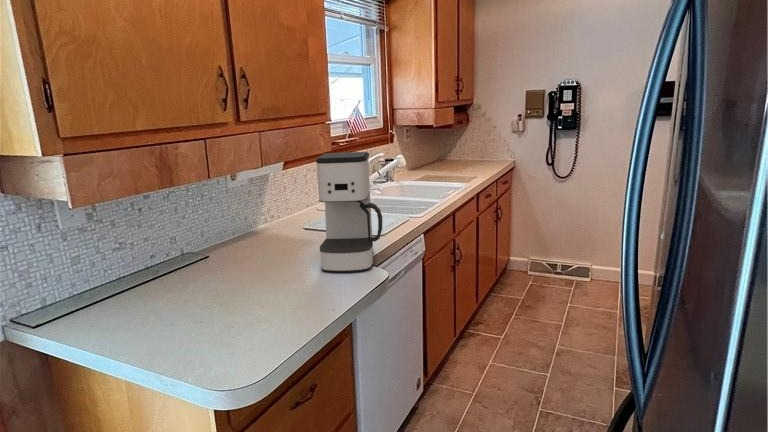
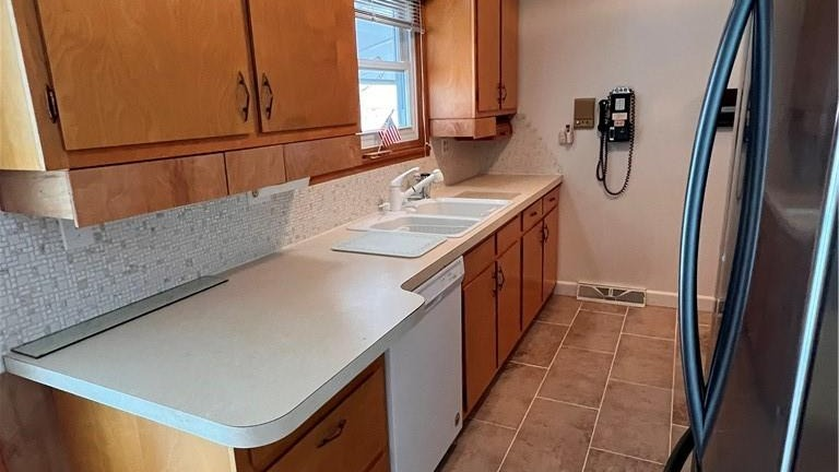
- coffee maker (350, 209)
